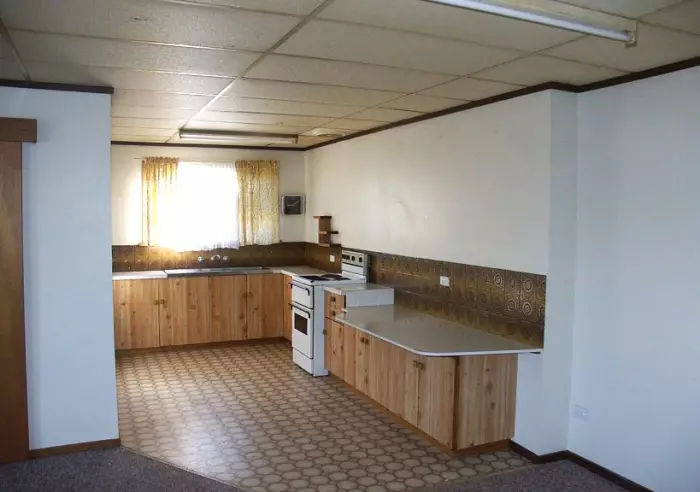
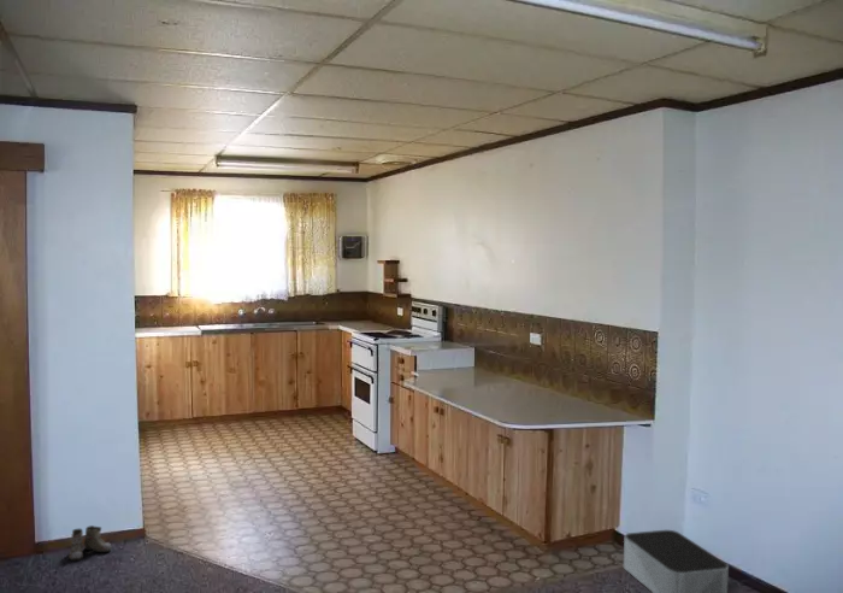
+ storage bin (673, 565)
+ boots (86, 541)
